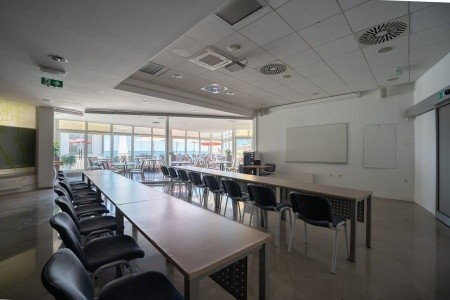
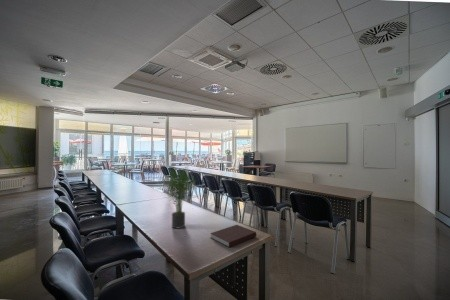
+ potted plant (175, 194)
+ notebook (233, 234)
